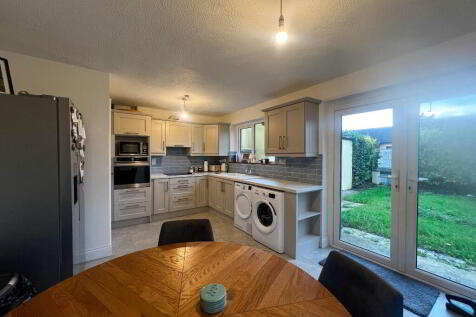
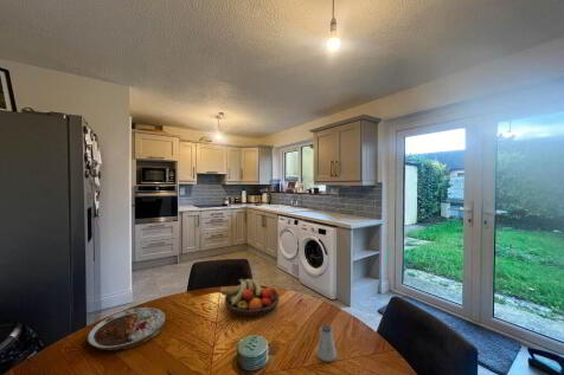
+ saltshaker (326, 341)
+ plate (129, 324)
+ fruit bowl (251, 293)
